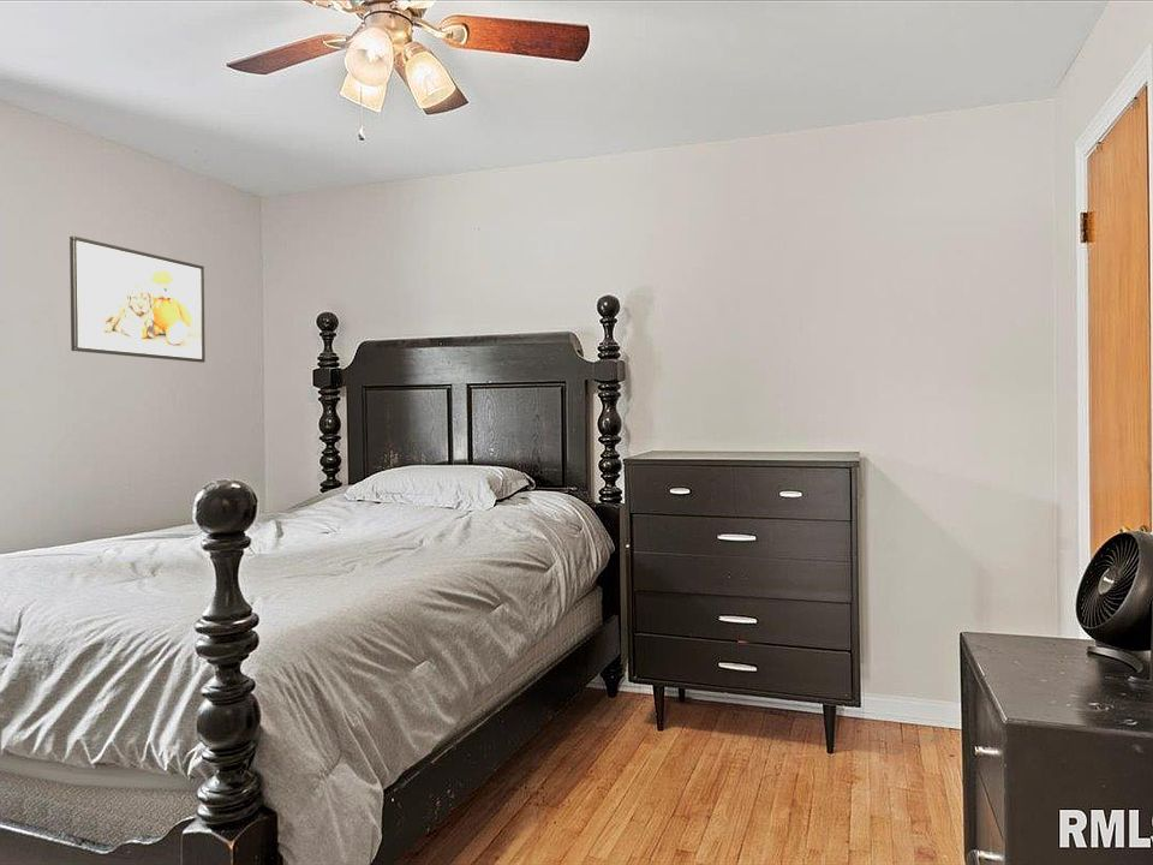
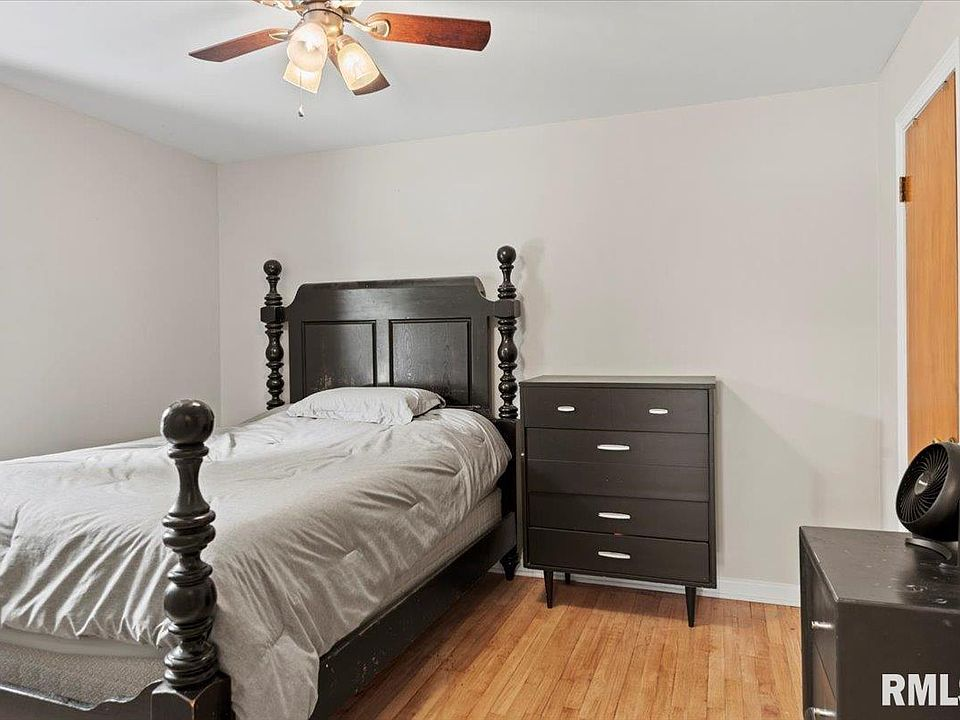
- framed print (143, 304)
